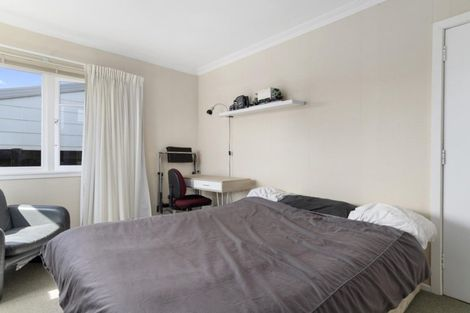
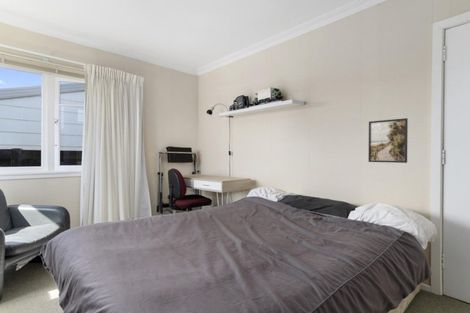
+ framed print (387, 141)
